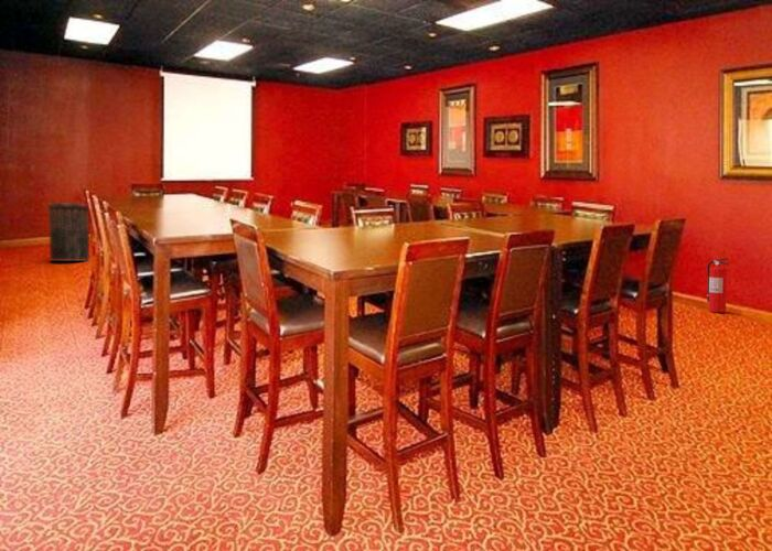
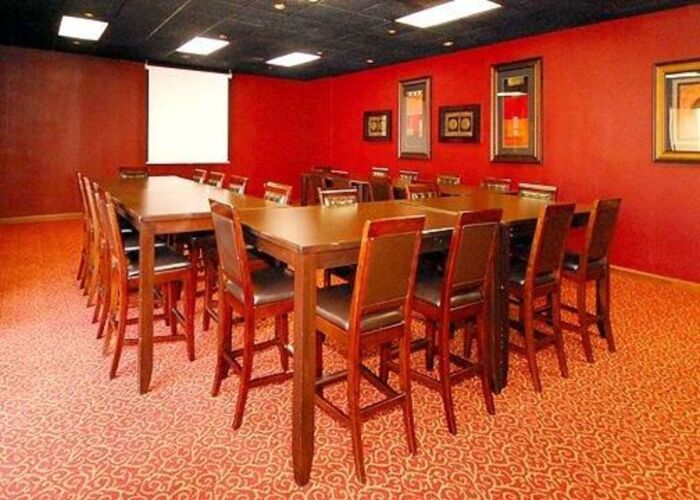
- trash can (68, 230)
- fire extinguisher (717, 284)
